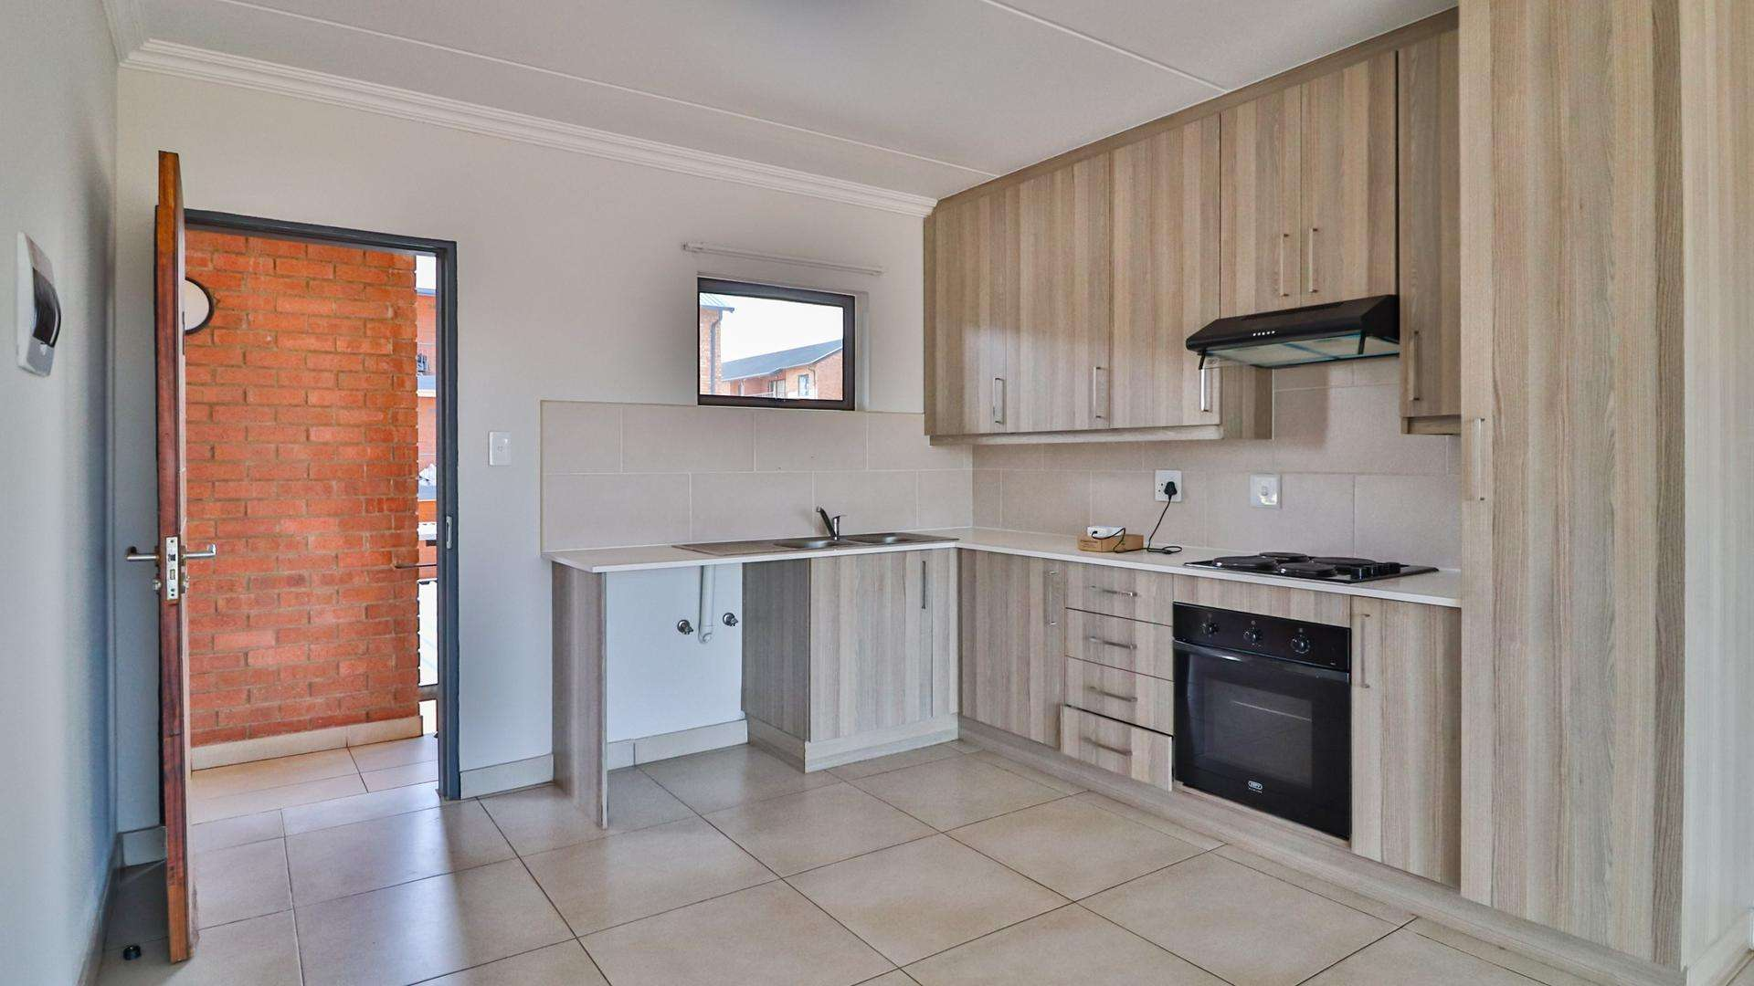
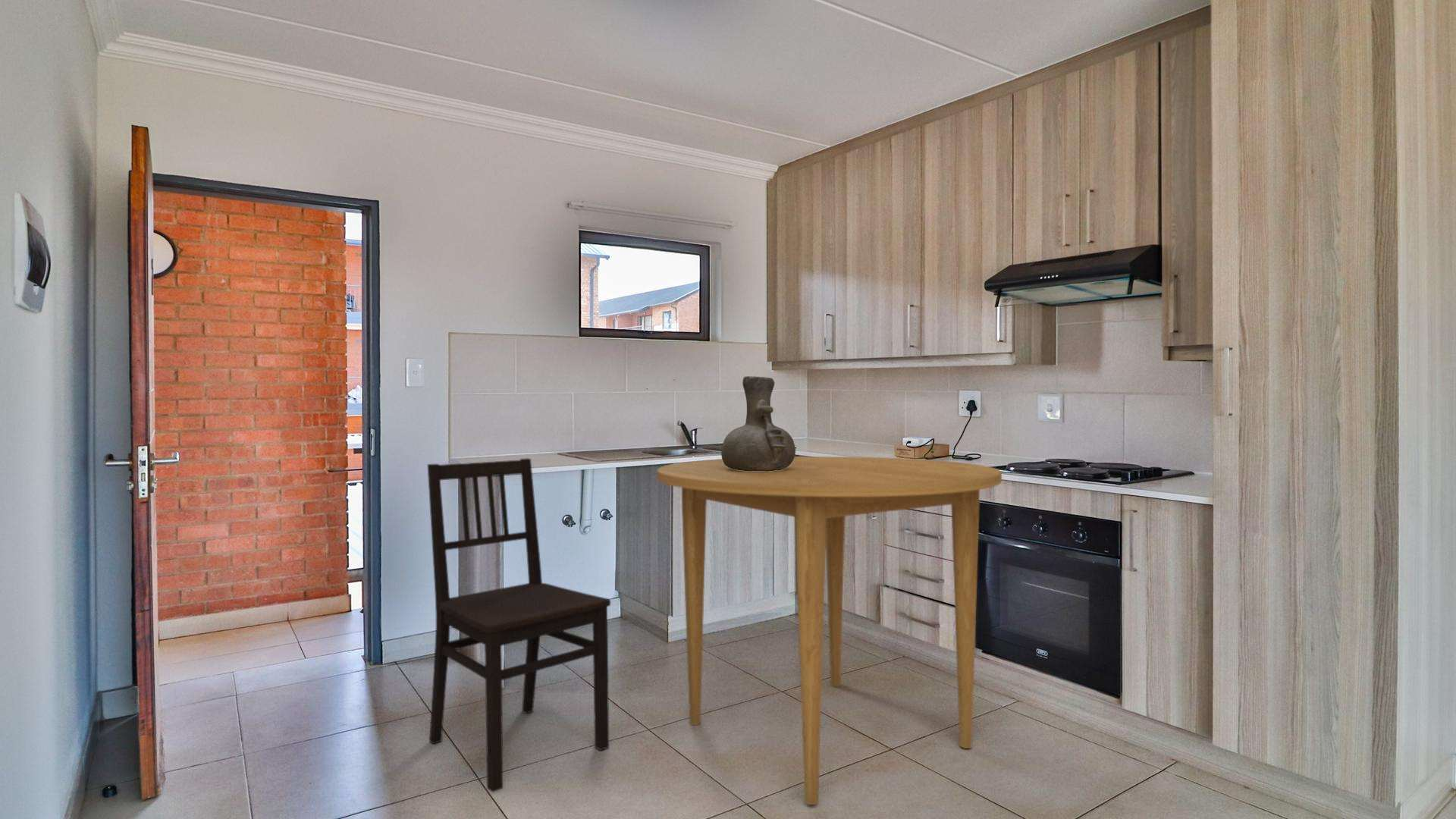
+ vase (758, 422)
+ dining table (824, 601)
+ dining chair (515, 605)
